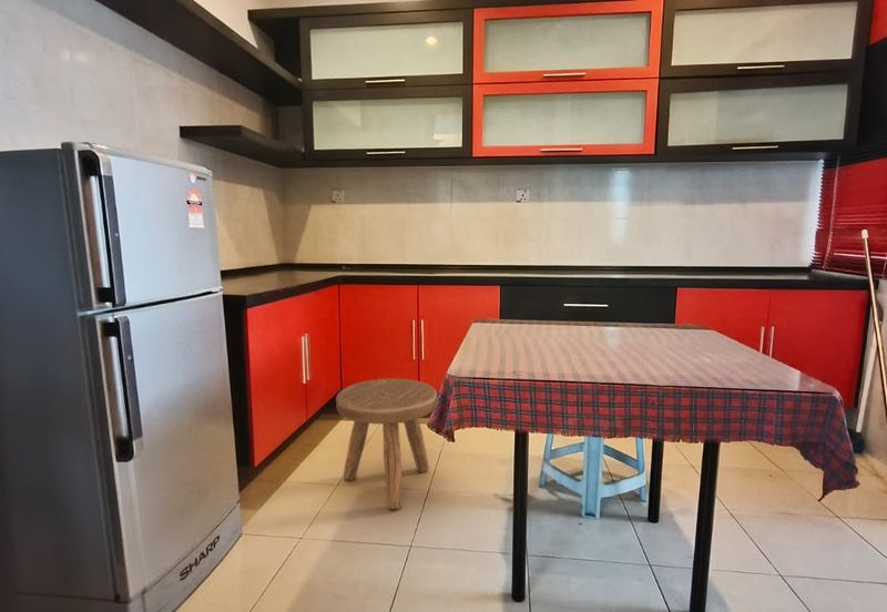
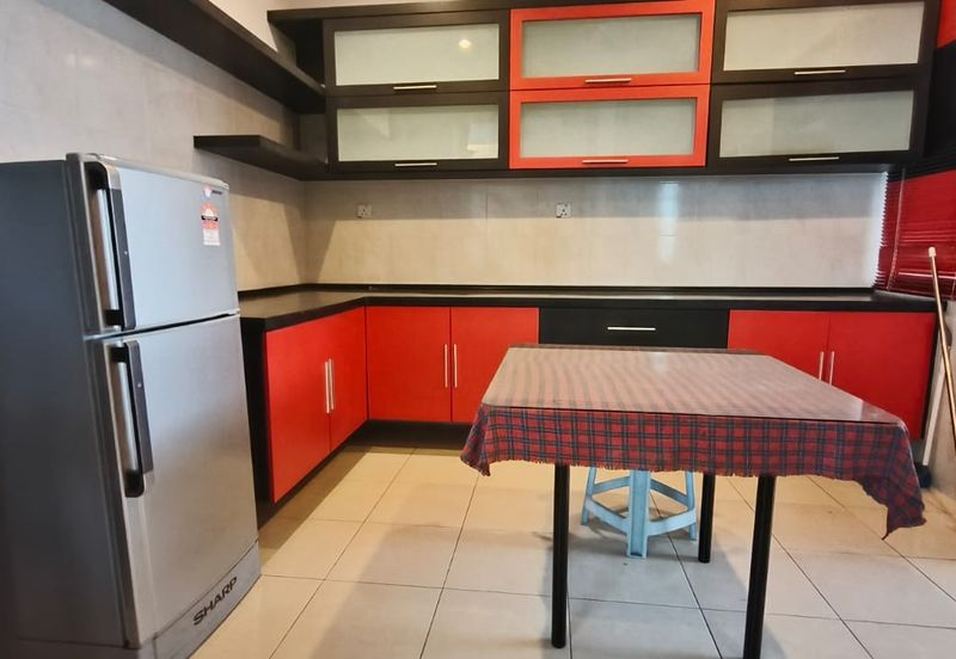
- stool (387, 439)
